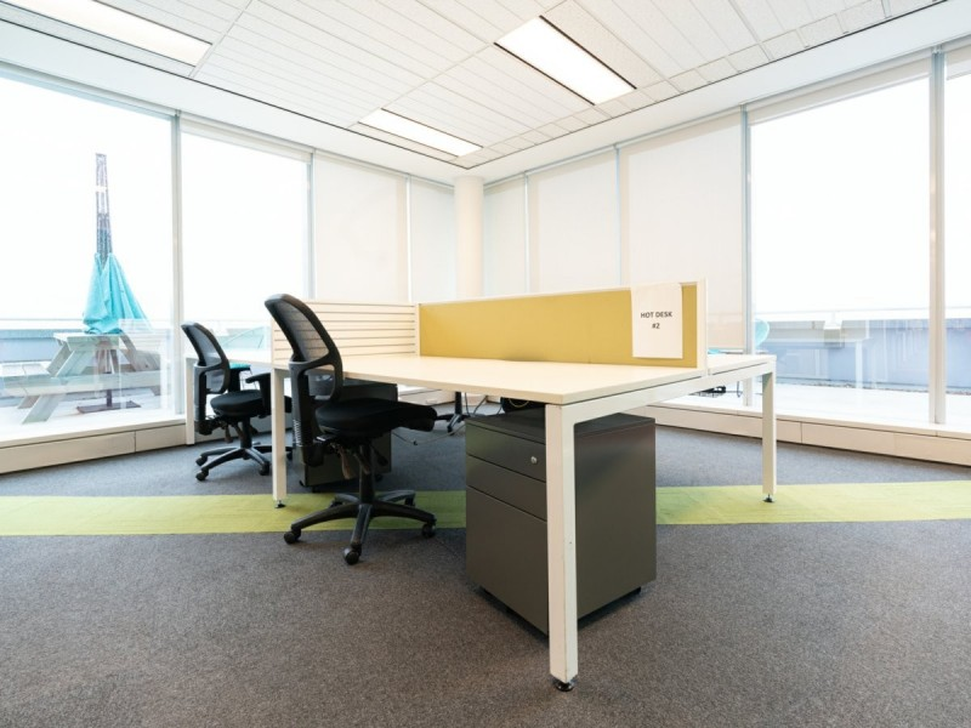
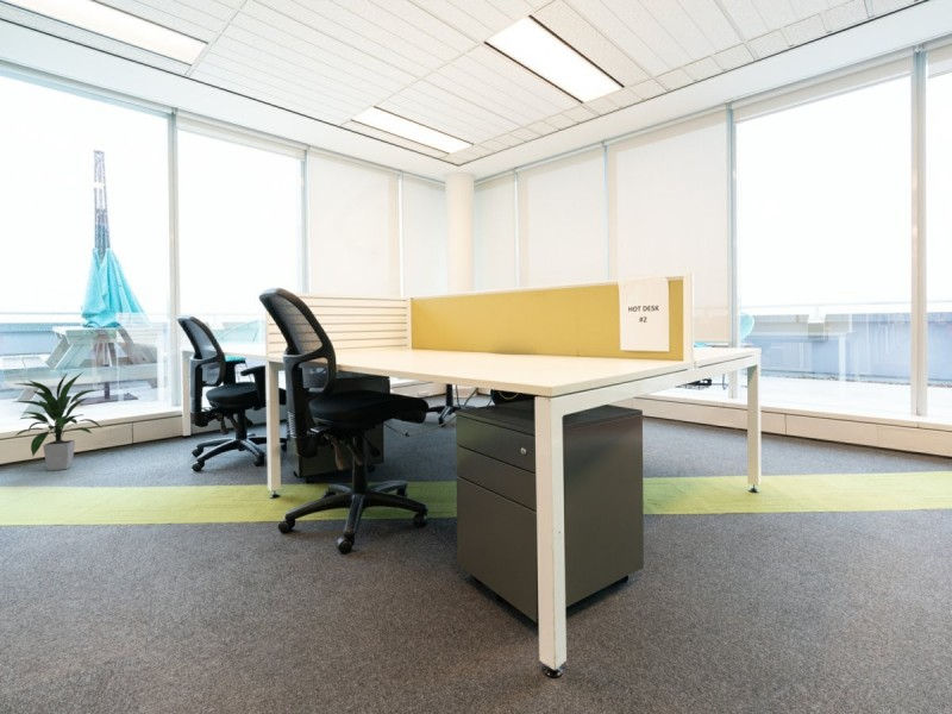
+ indoor plant (54, 420)
